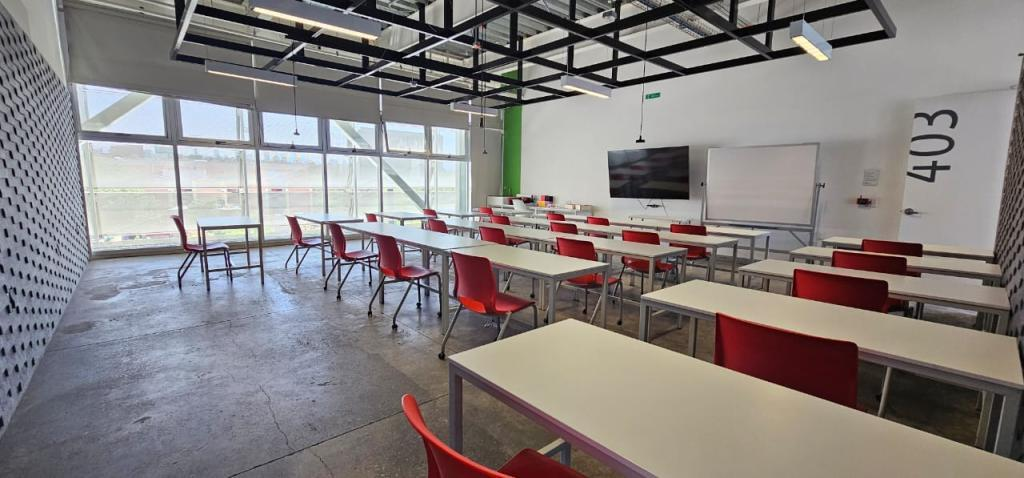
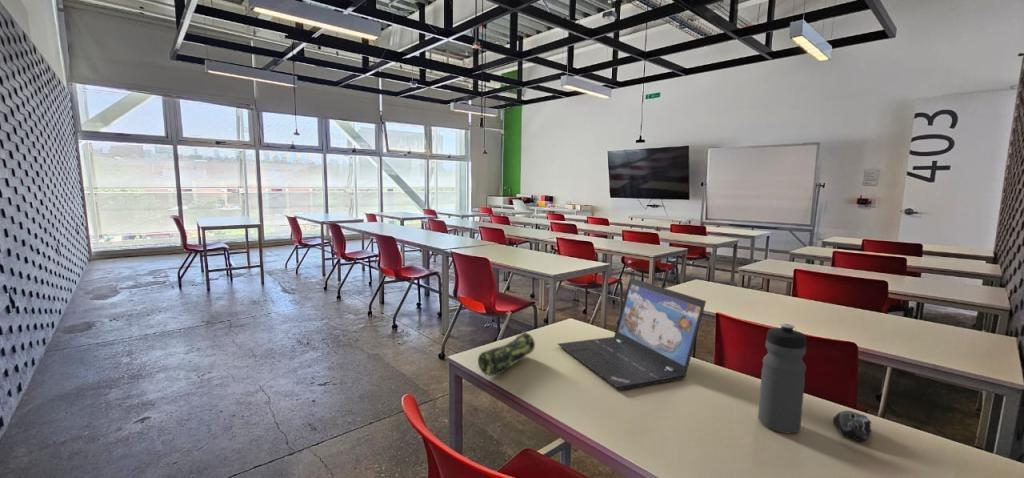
+ water bottle (782, 375)
+ laptop (625, 325)
+ pencil case (508, 353)
+ computer mouse (852, 422)
